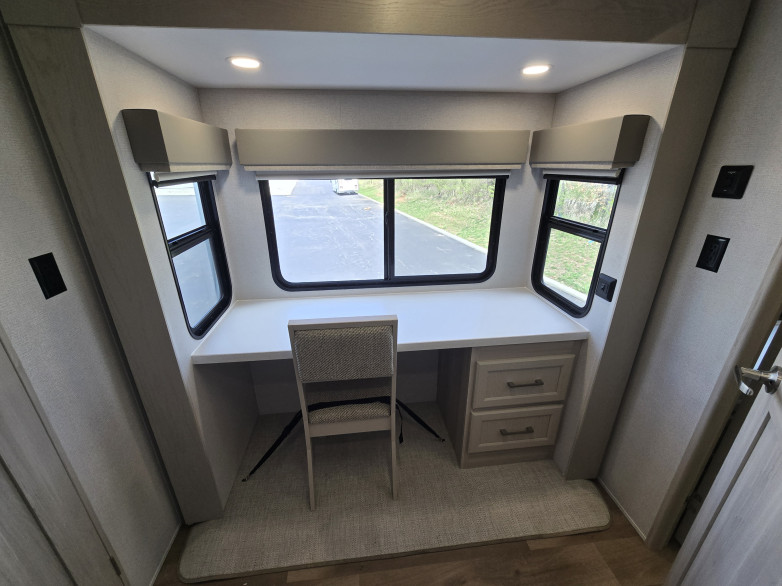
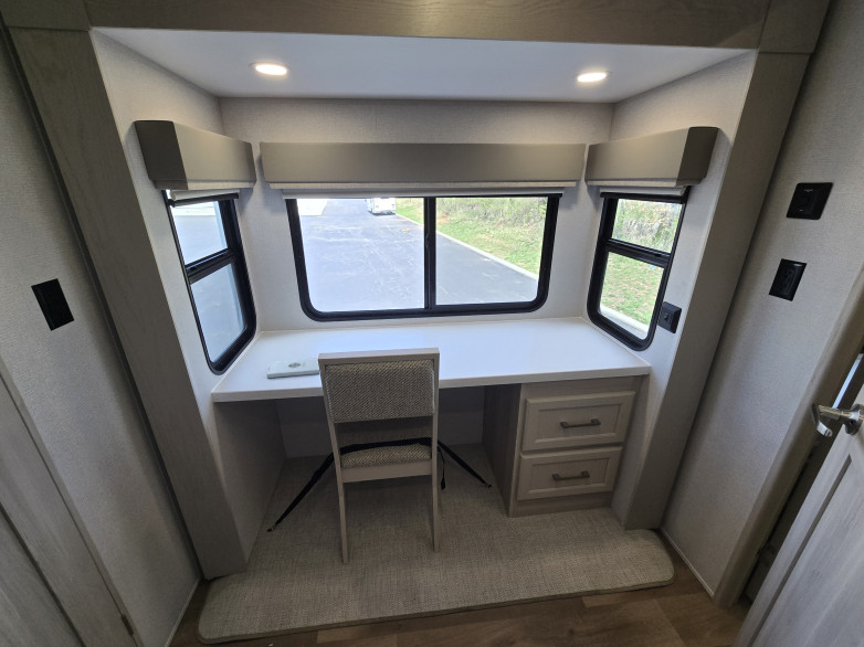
+ notepad (296, 367)
